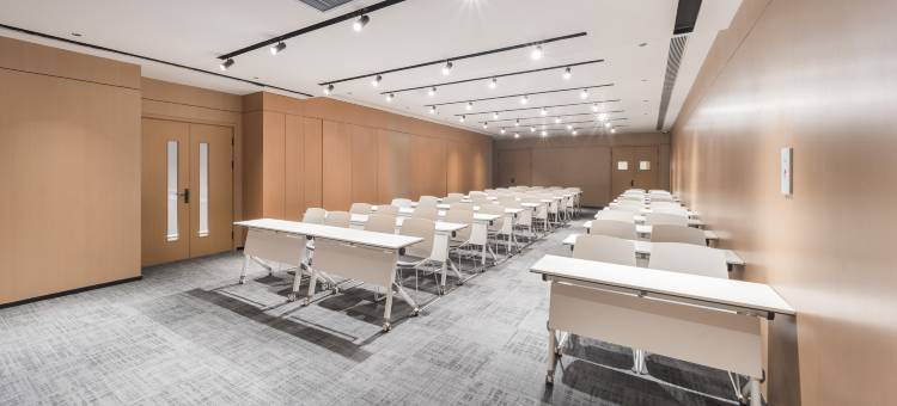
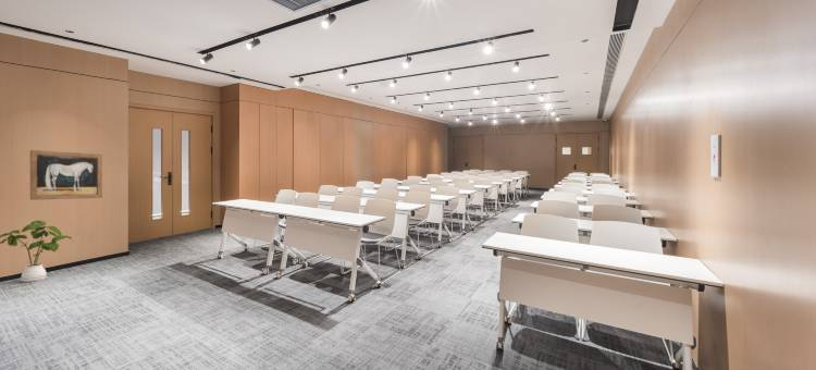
+ wall art (67, 175)
+ house plant (40, 250)
